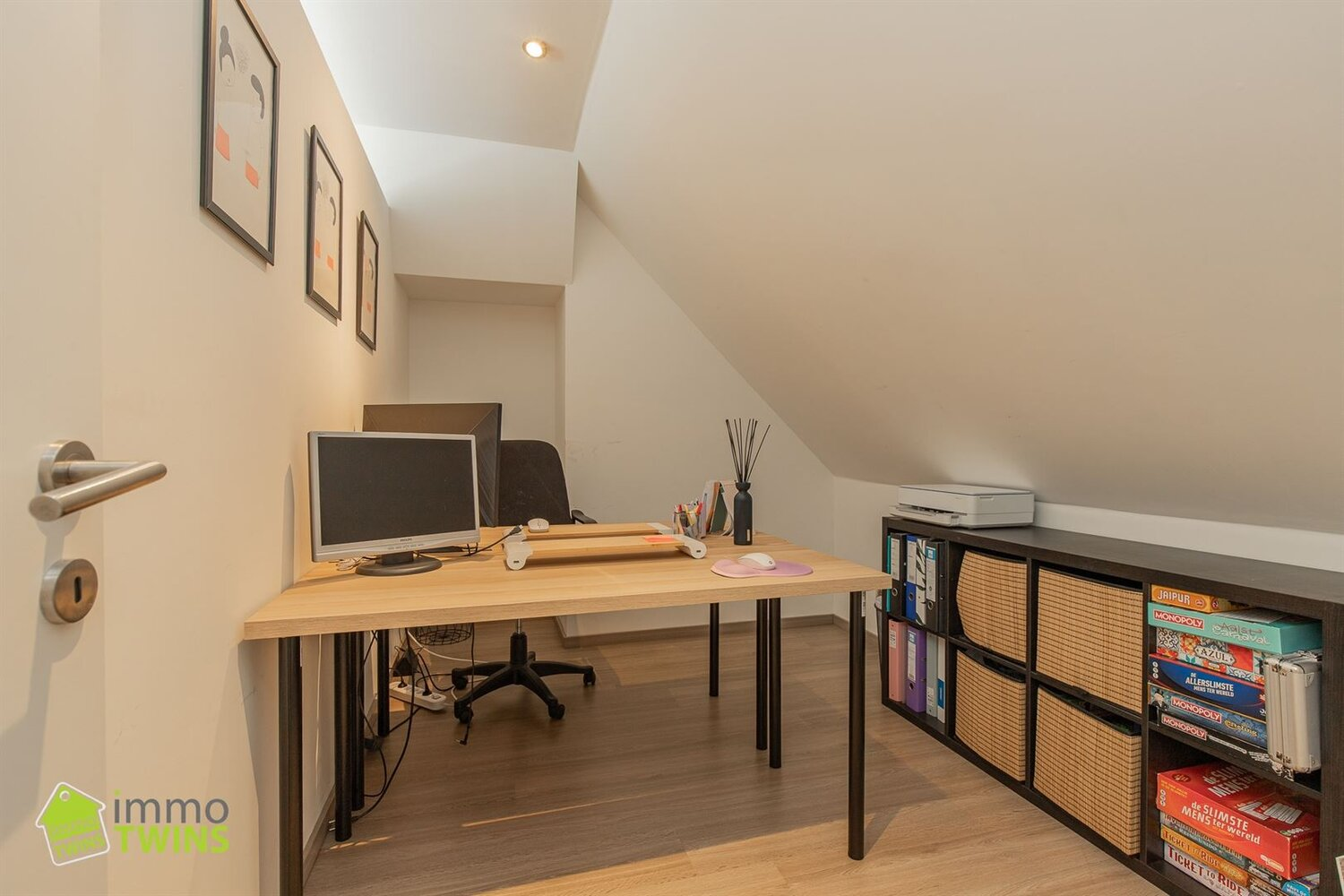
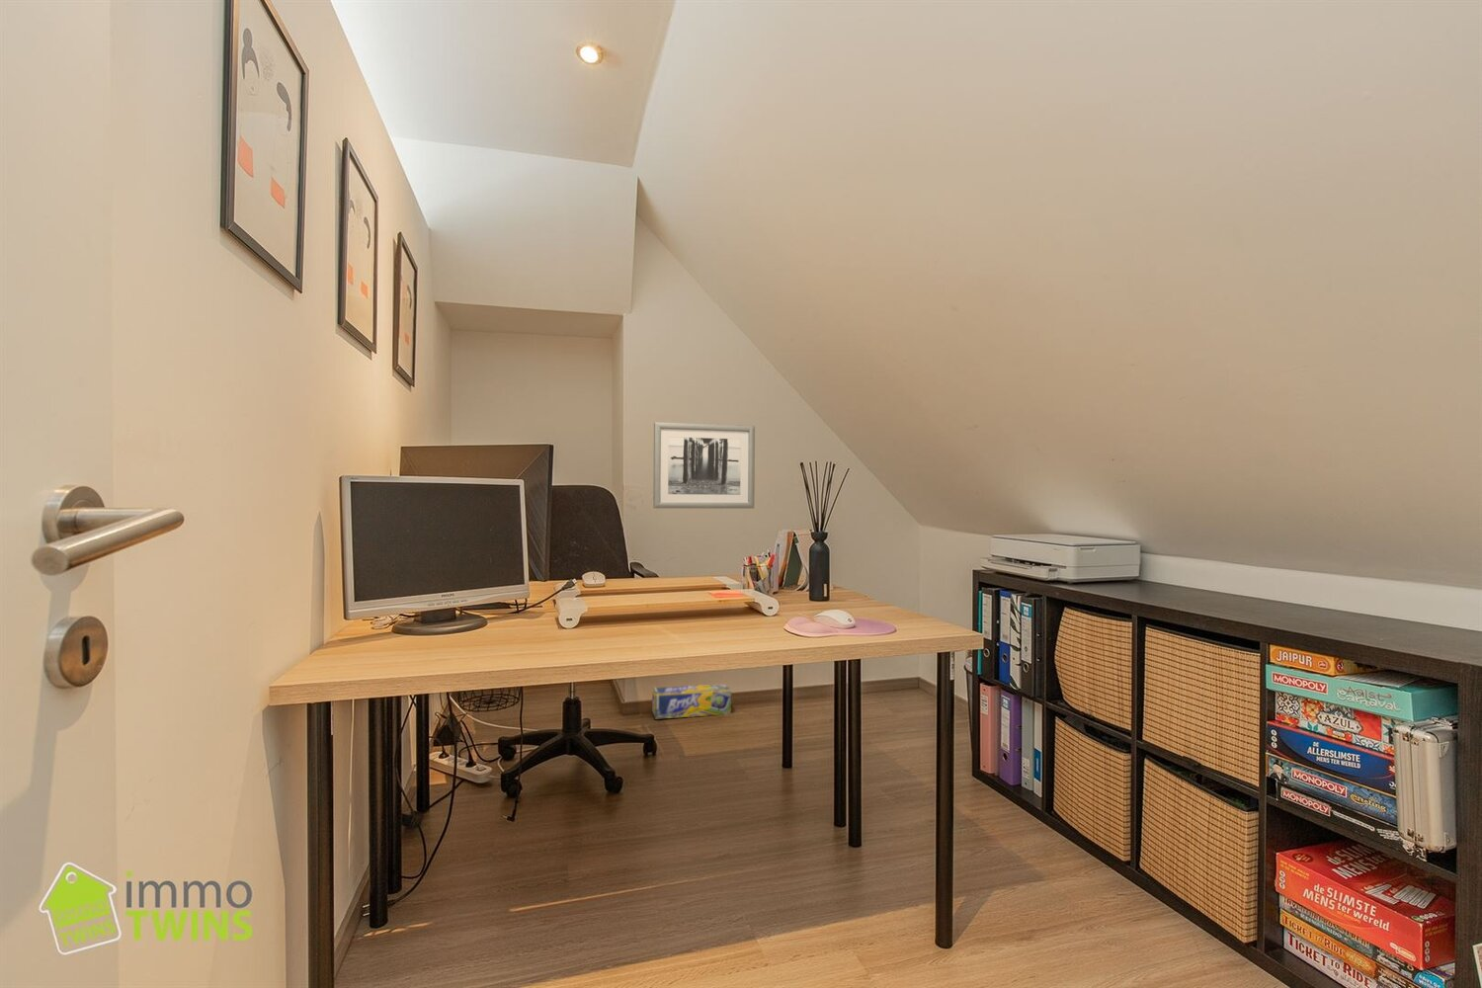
+ wall art (705, 465)
+ box (690, 700)
